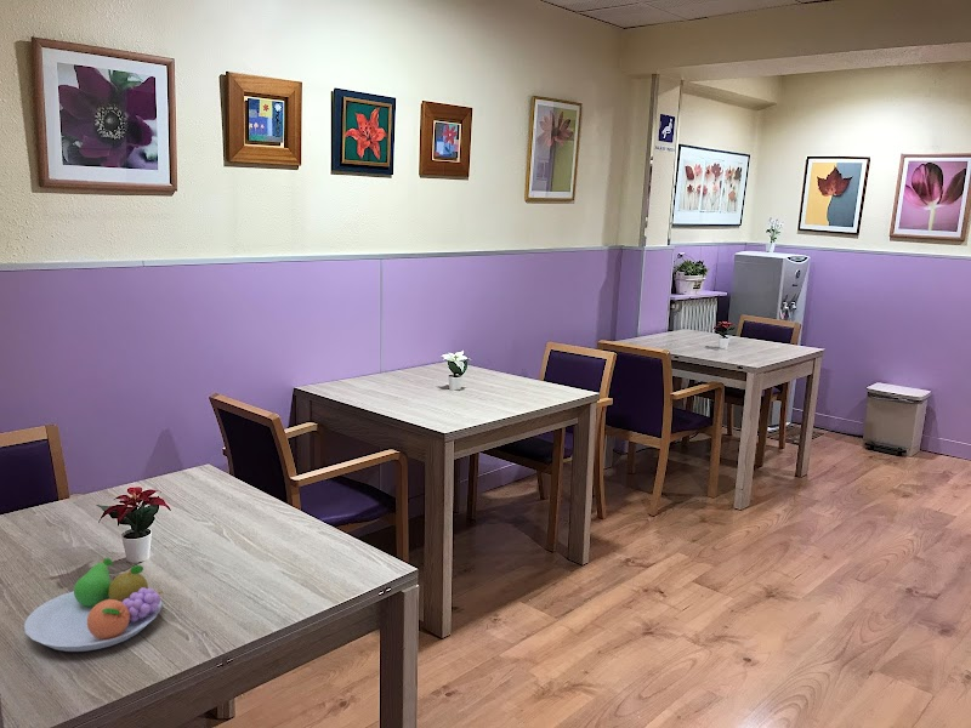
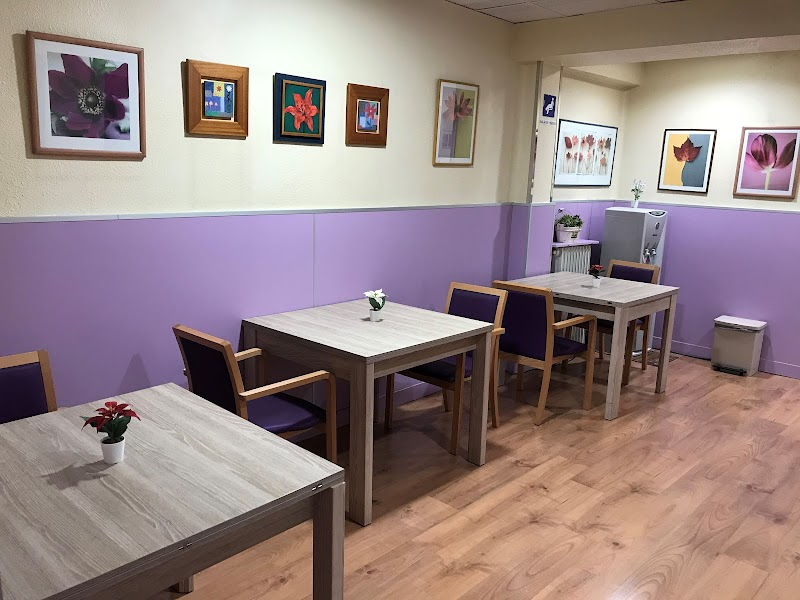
- fruit bowl (97, 599)
